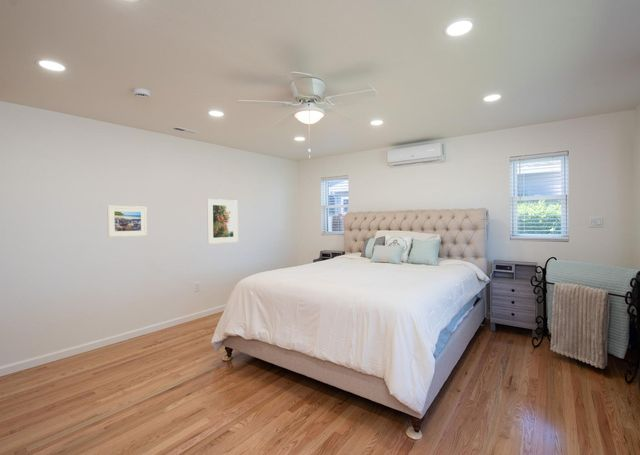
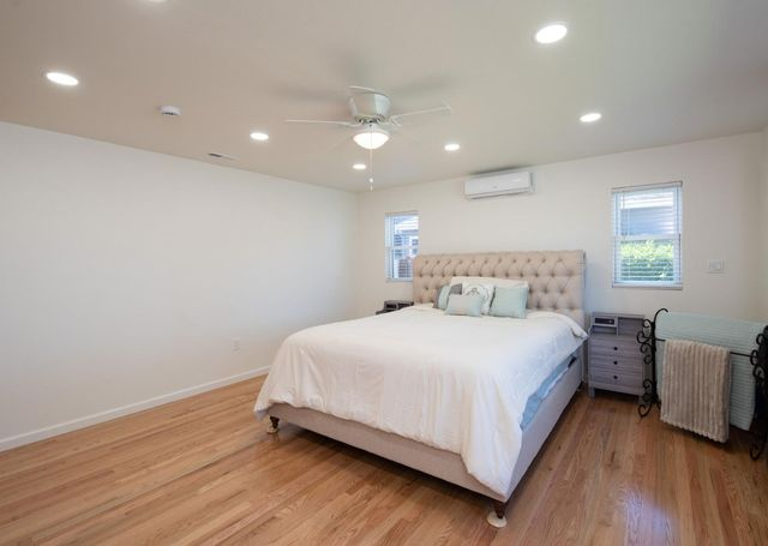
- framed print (223, 221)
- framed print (127, 221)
